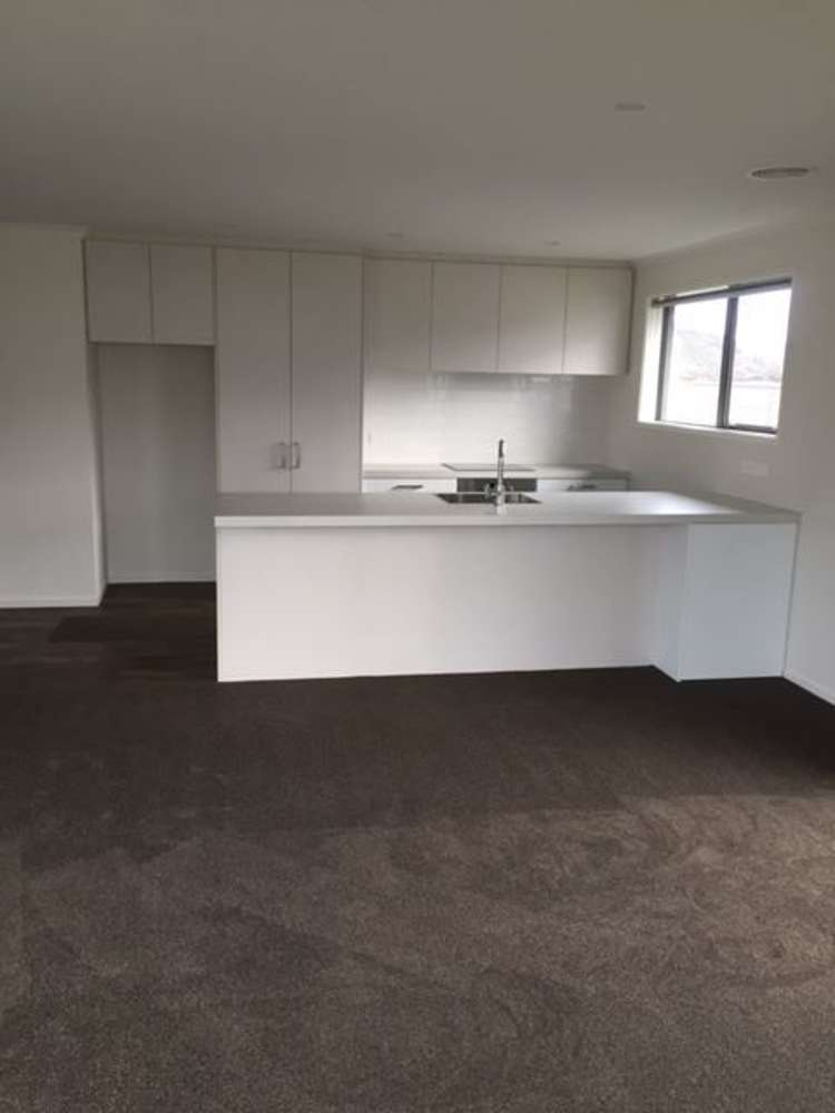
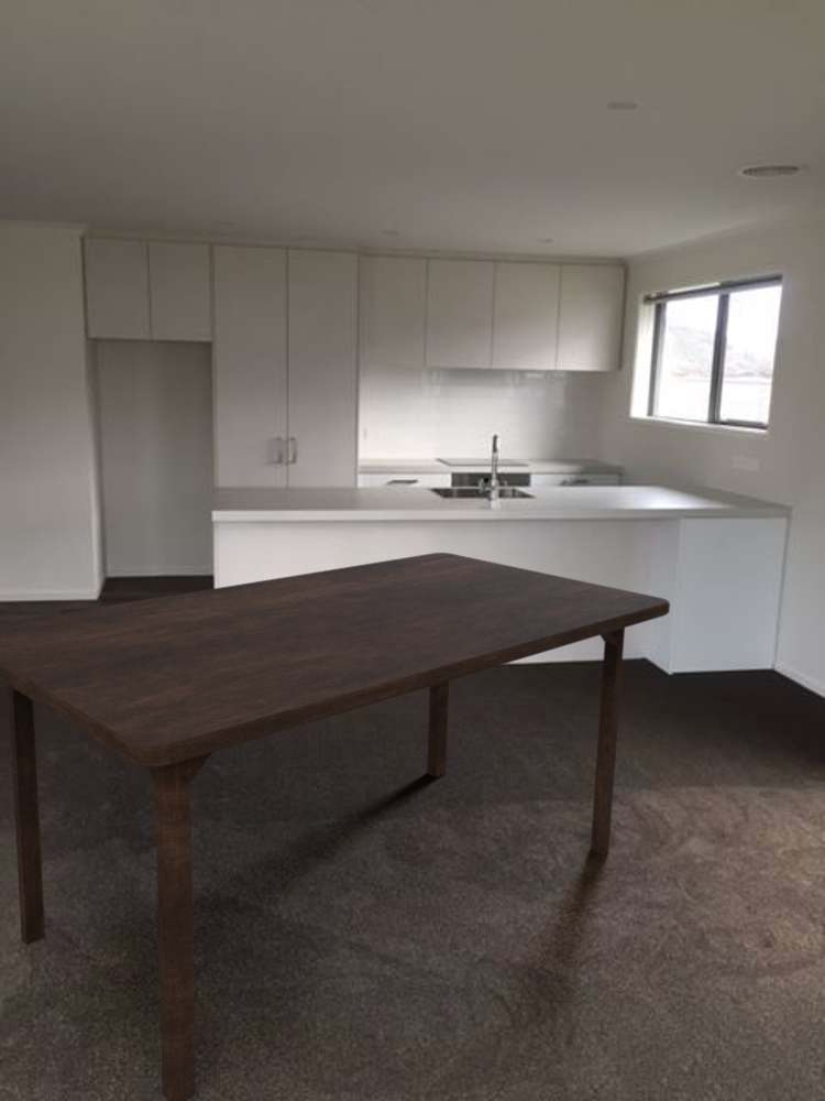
+ dining table (334, 715)
